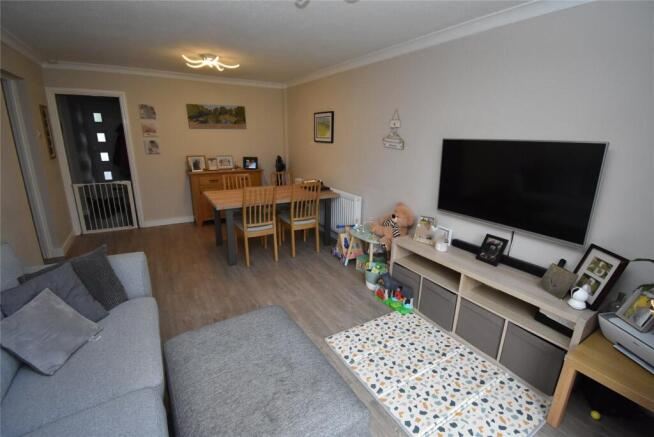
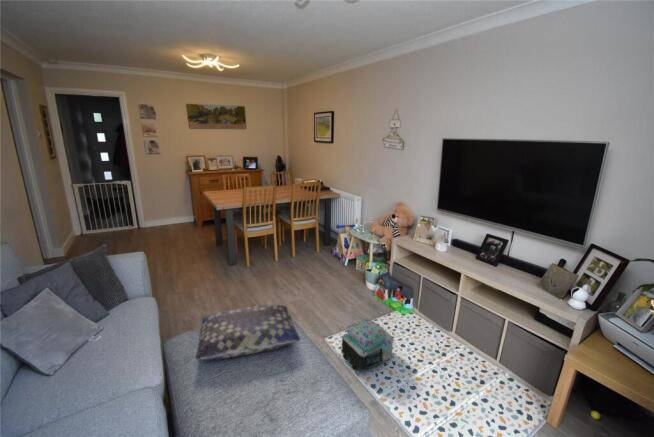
+ backpack (368, 342)
+ cushion (248, 328)
